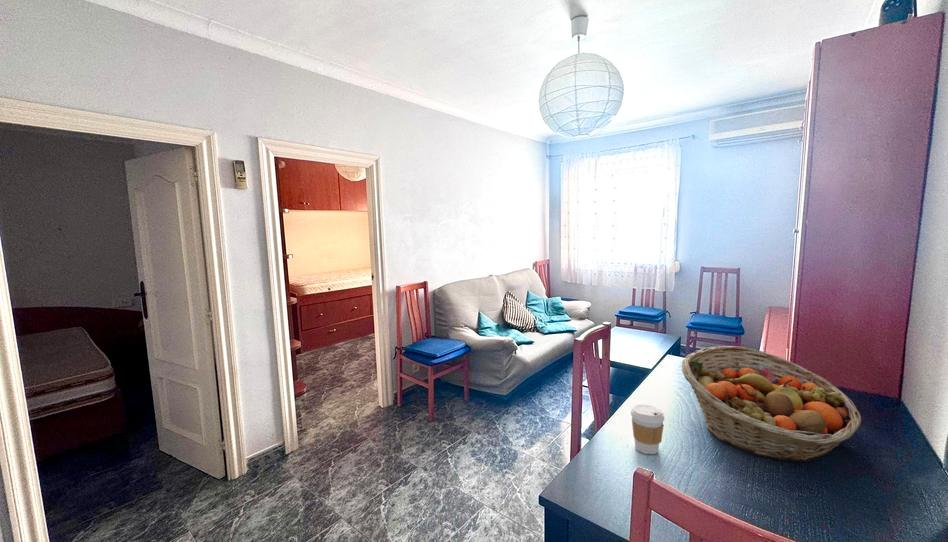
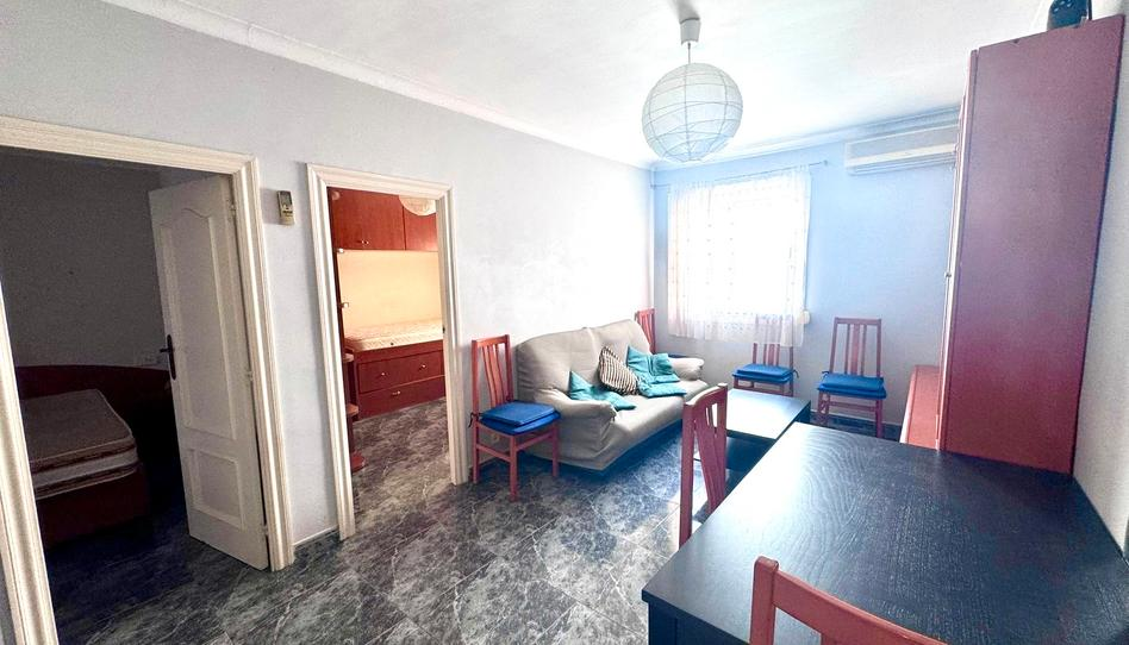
- coffee cup (646, 428)
- fruit basket (763, 397)
